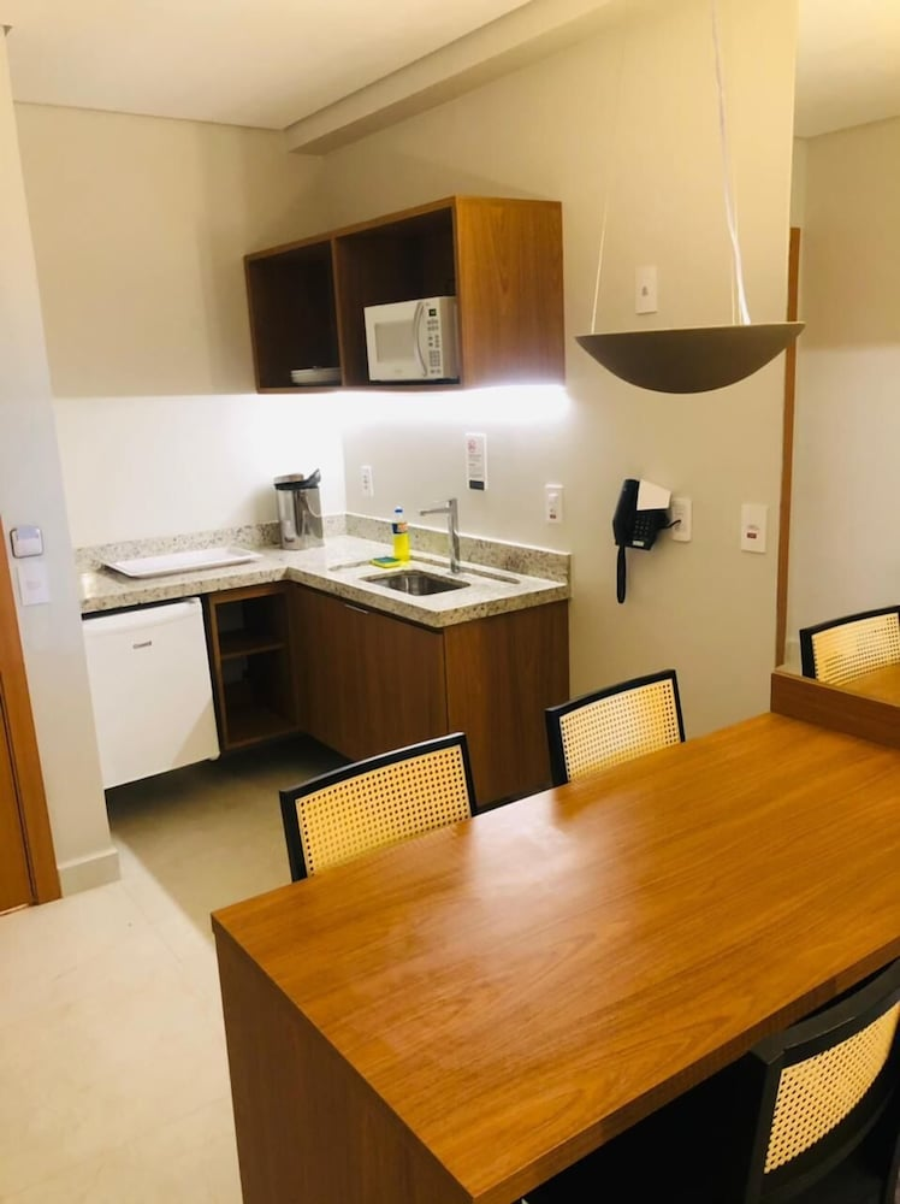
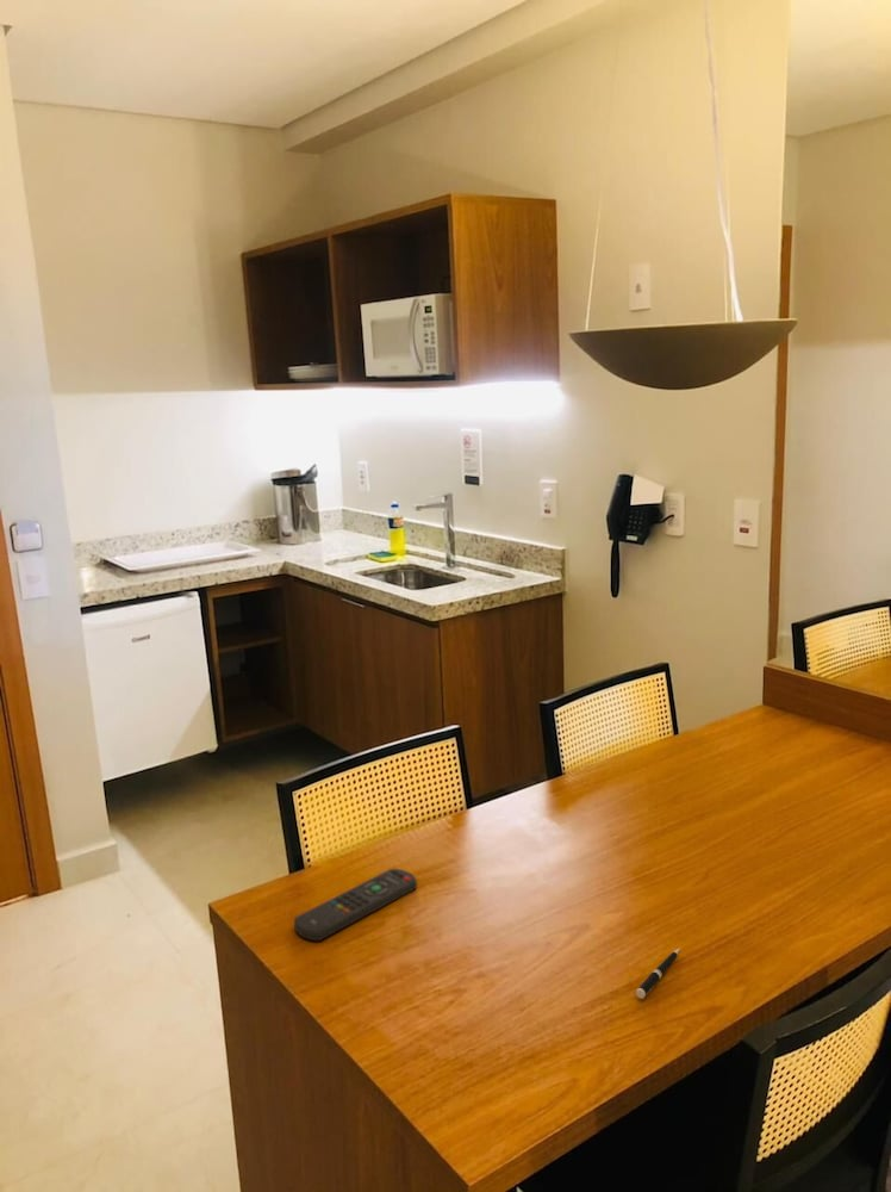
+ remote control (357, 901)
+ pen (660, 969)
